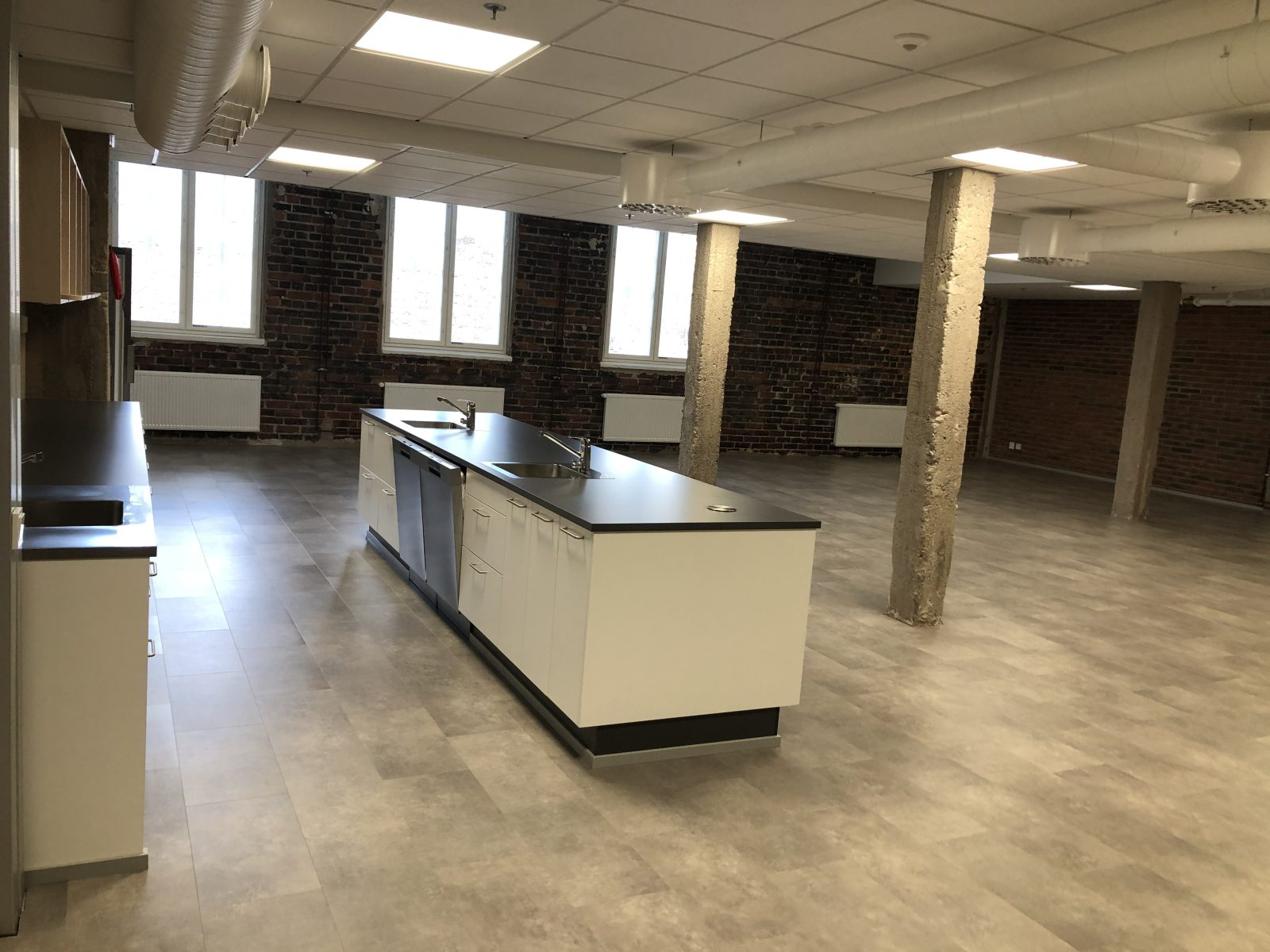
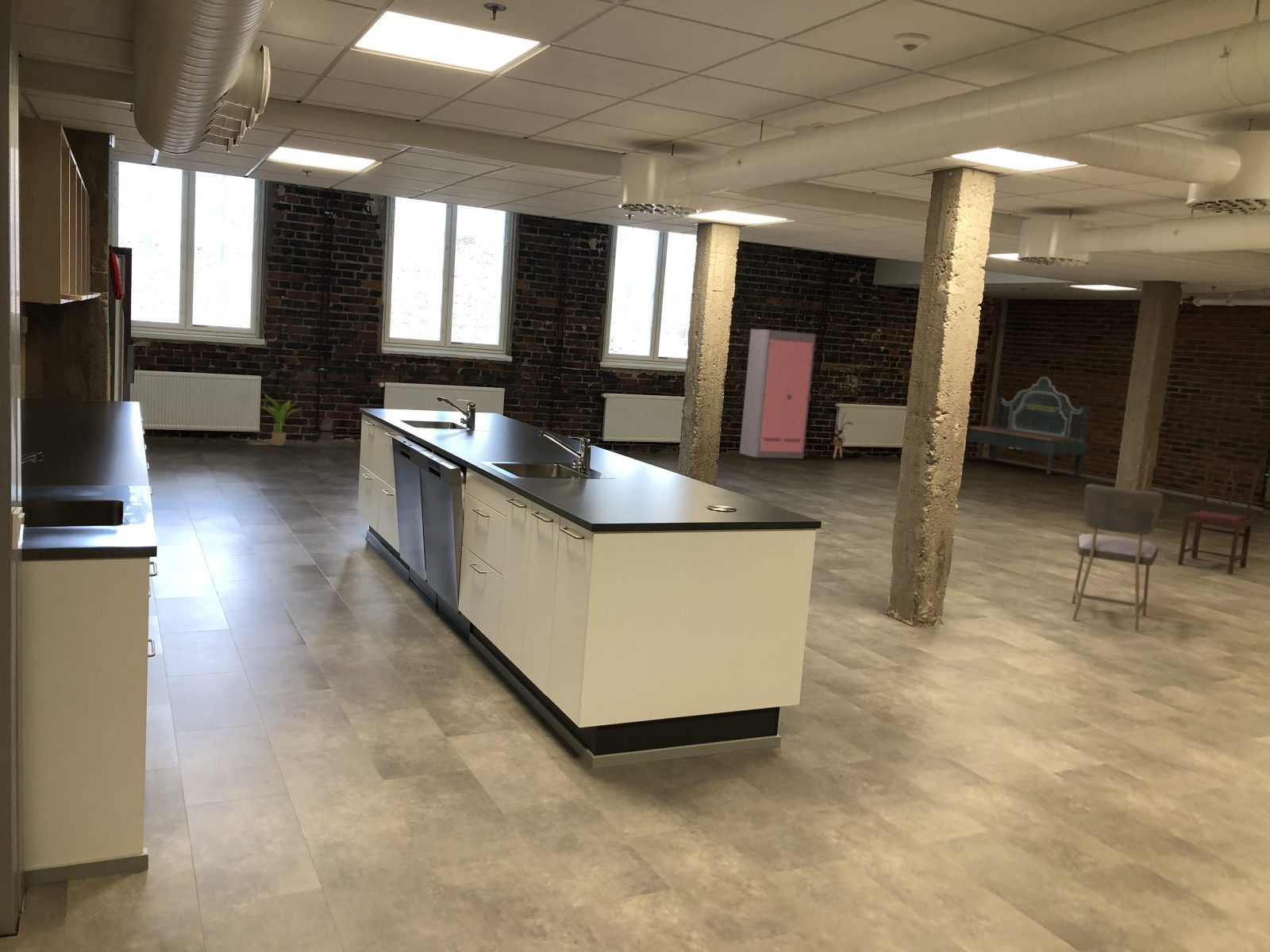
+ dining chair (1114, 551)
+ bench (1022, 420)
+ potted plant (281, 420)
+ dining chair (1219, 515)
+ storage cabinet (778, 394)
+ house plant (837, 435)
